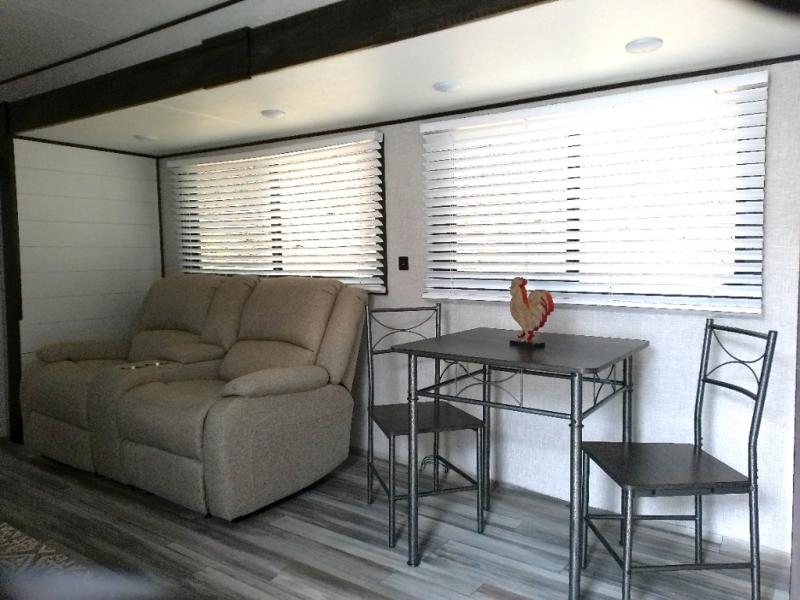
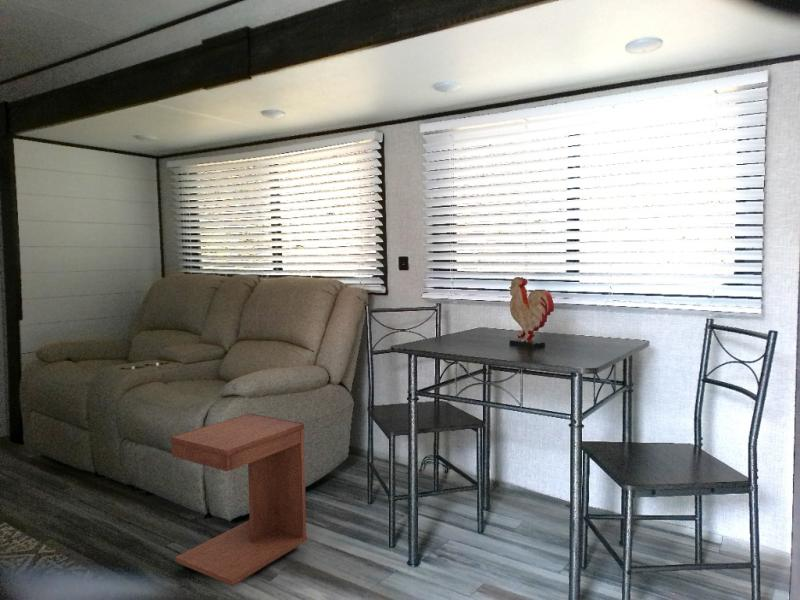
+ side table (249, 494)
